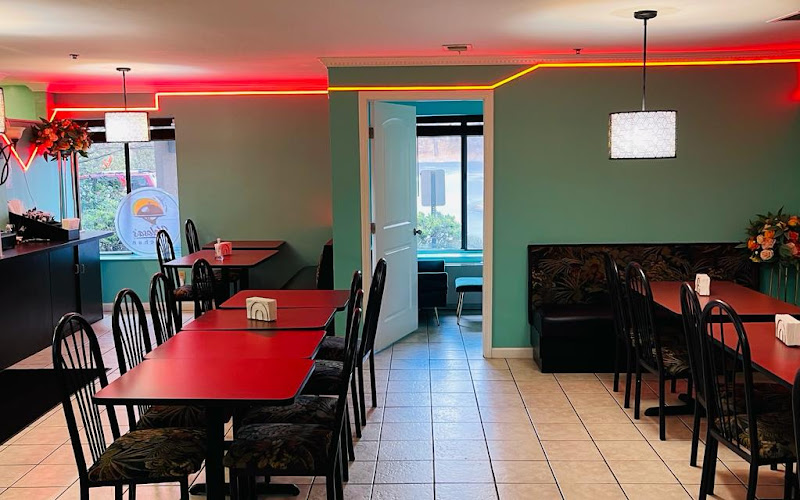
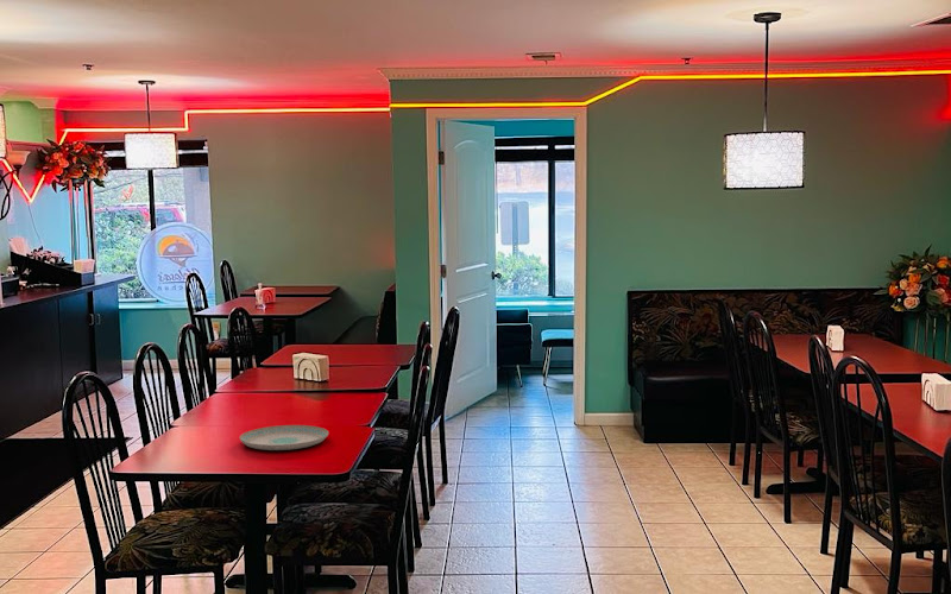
+ plate (284, 437)
